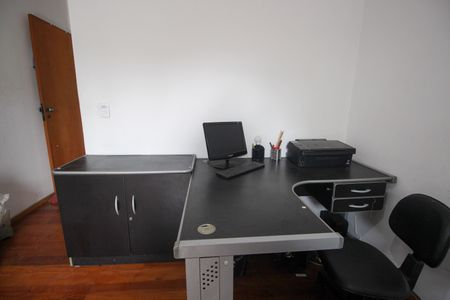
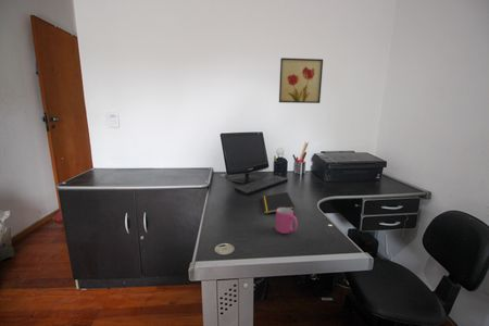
+ wall art (300, 80)
+ notepad (276, 202)
+ mug (286, 221)
